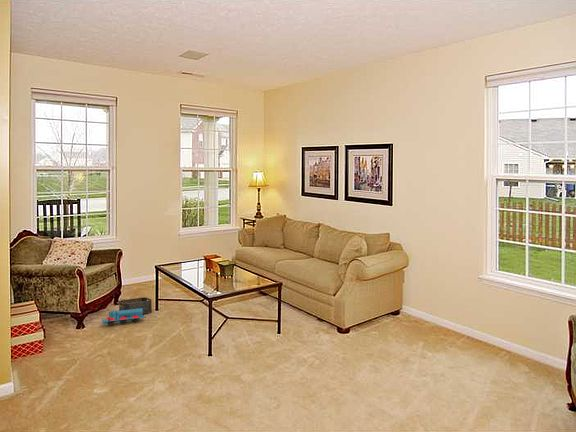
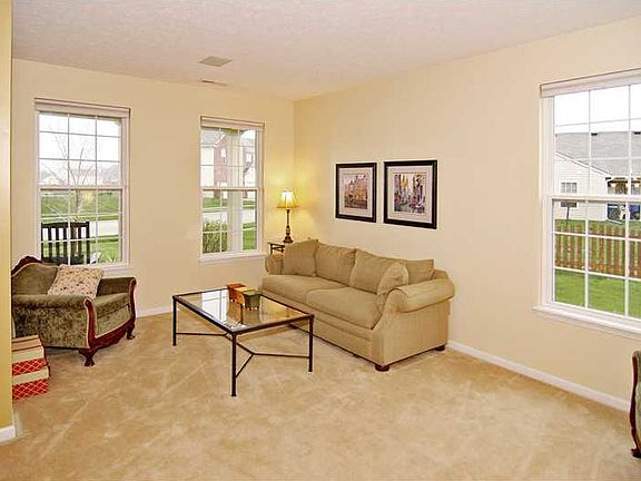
- toy train (123, 315)
- storage bin (135, 306)
